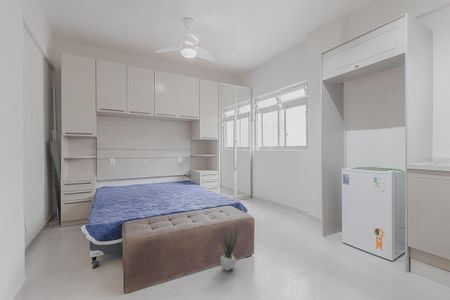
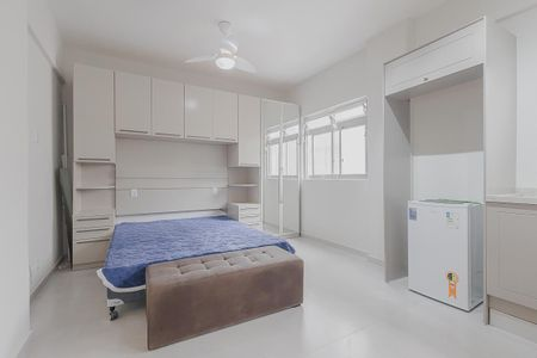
- potted plant (229, 248)
